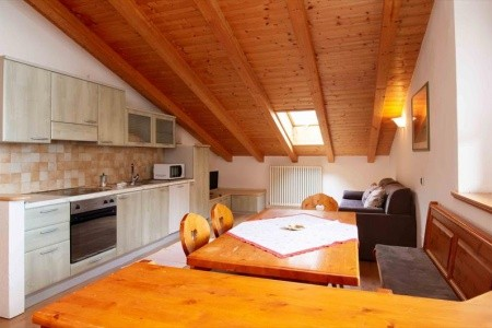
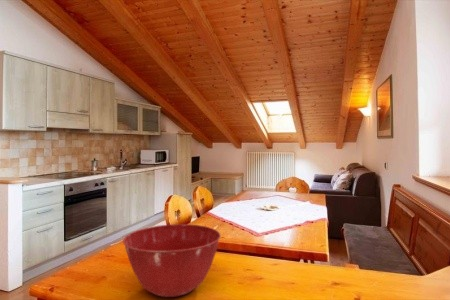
+ mixing bowl (173, 260)
